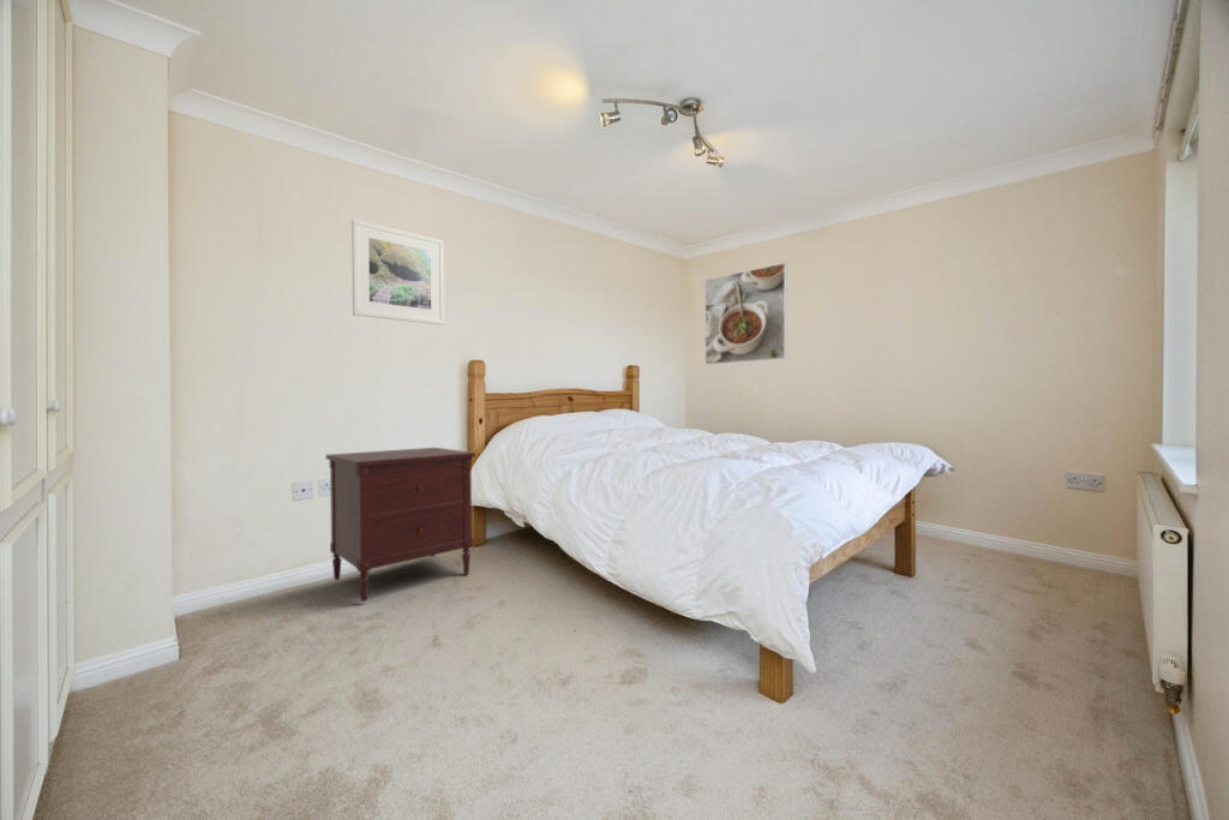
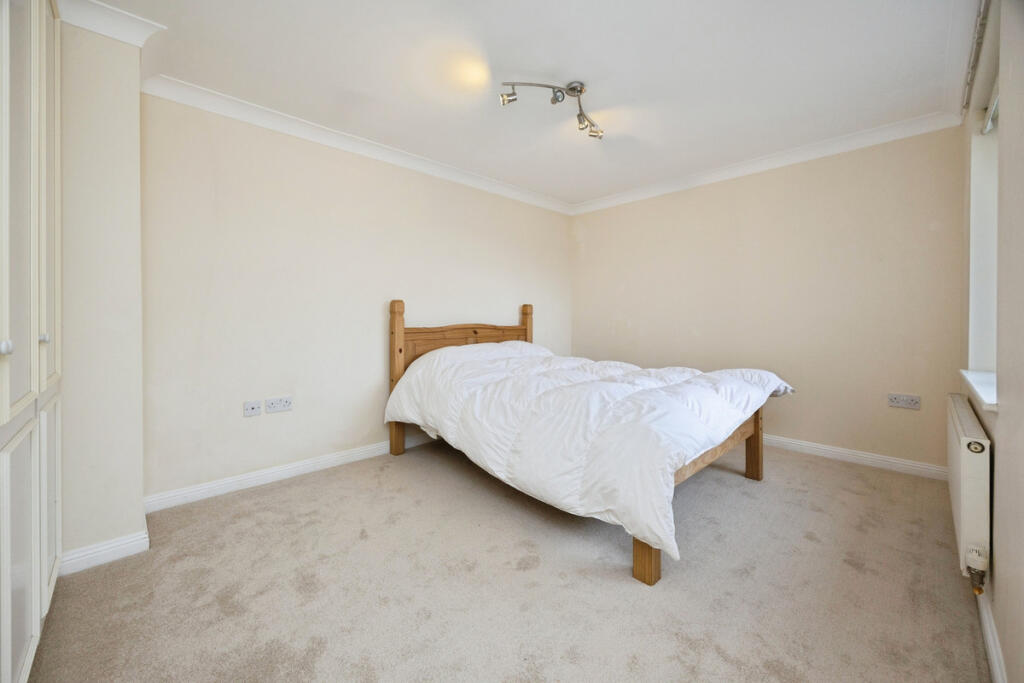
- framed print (401, 275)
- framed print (743, 317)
- dresser (402, 515)
